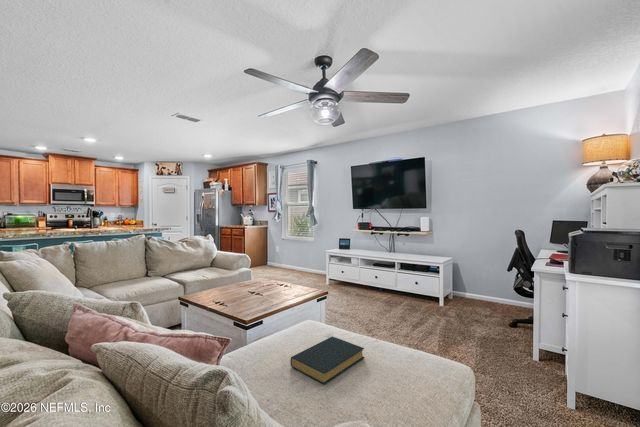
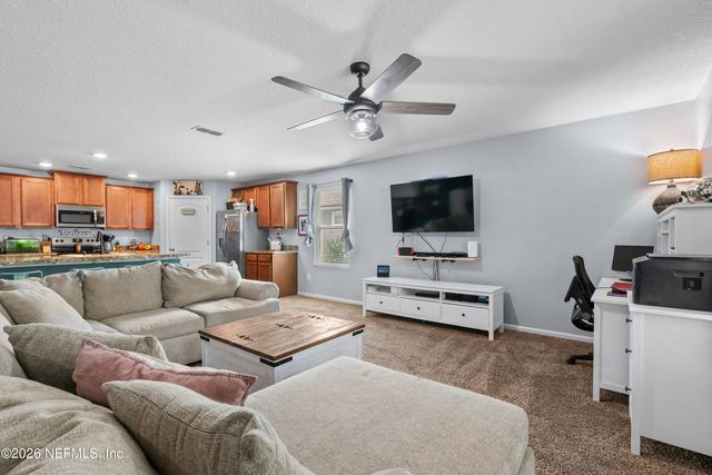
- hardback book (328, 357)
